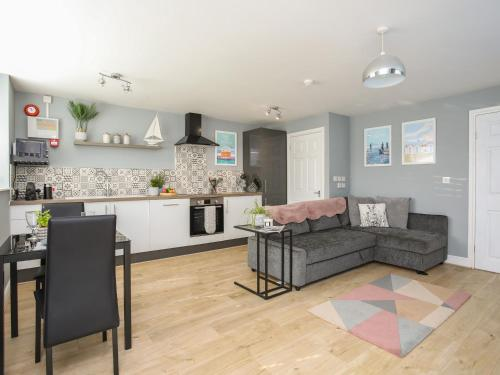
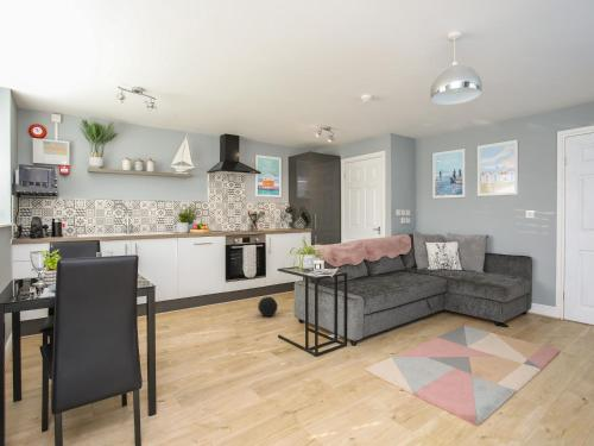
+ ball (267, 306)
